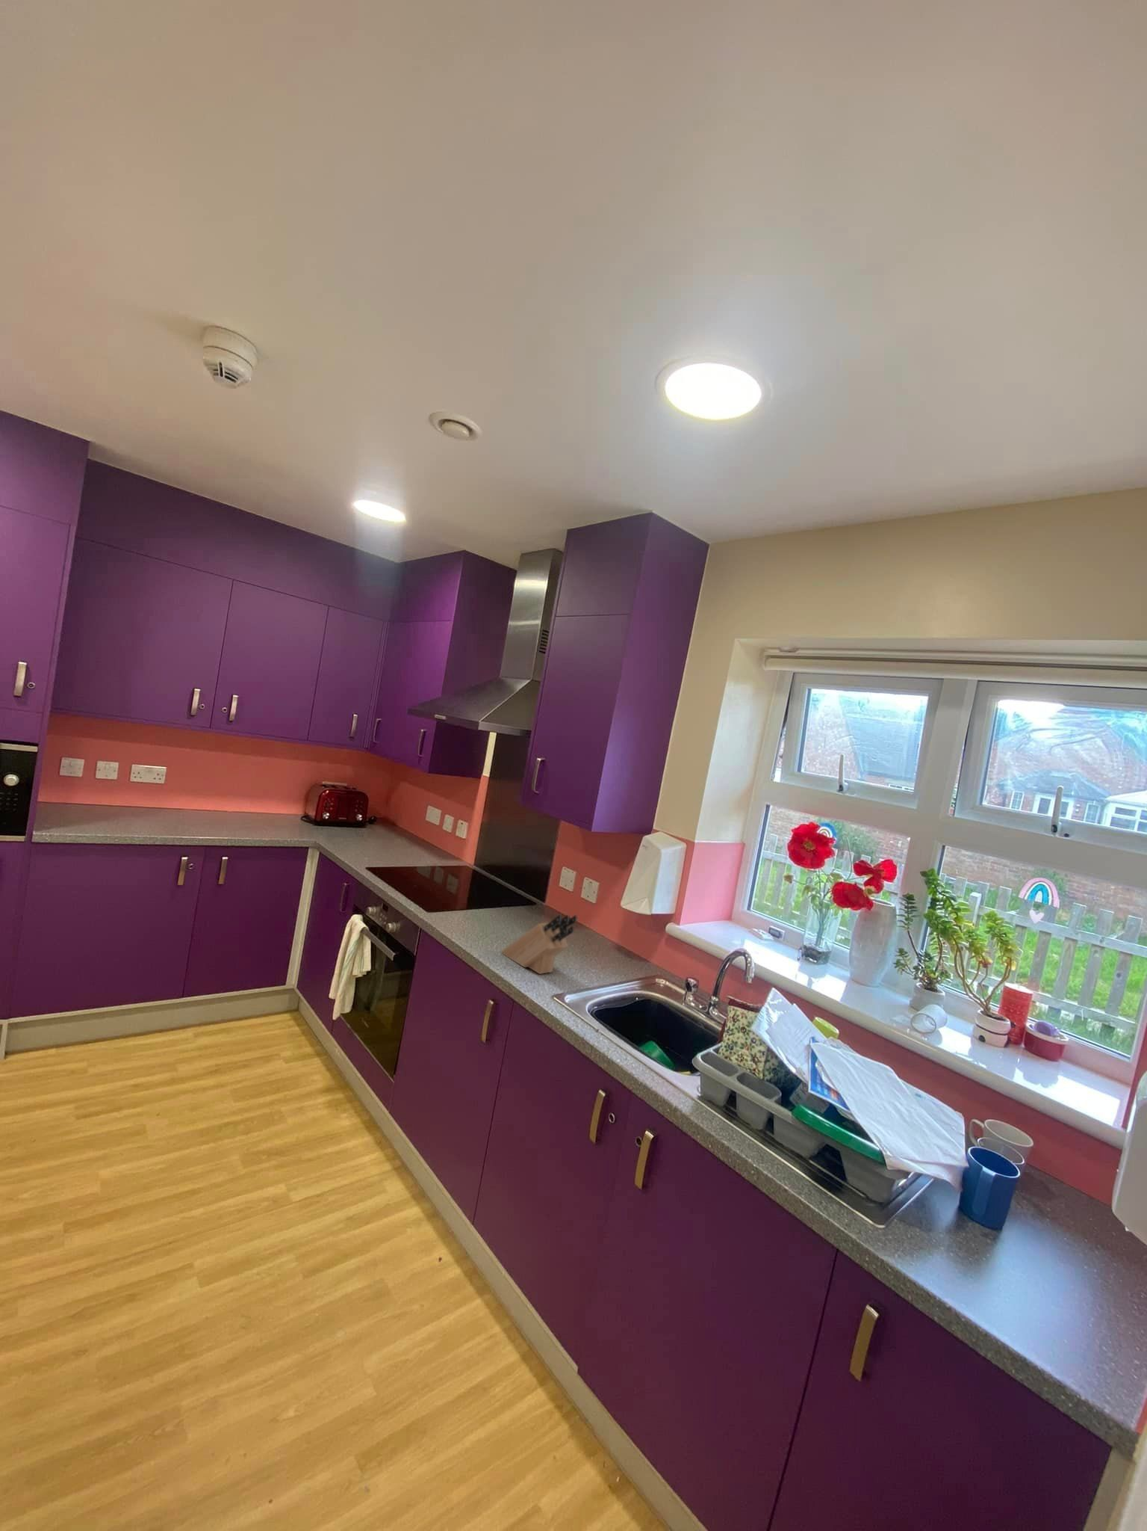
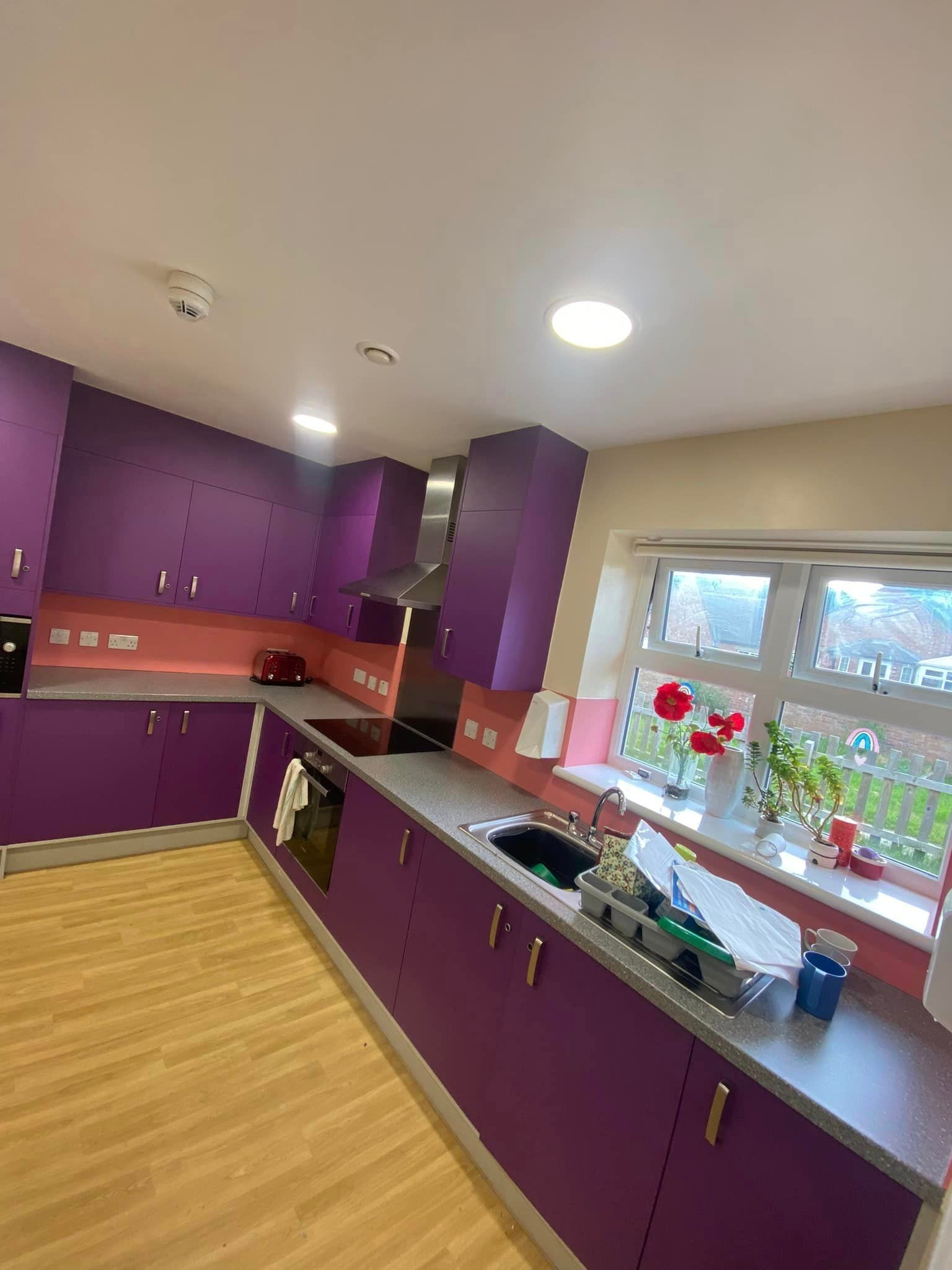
- knife block (541, 935)
